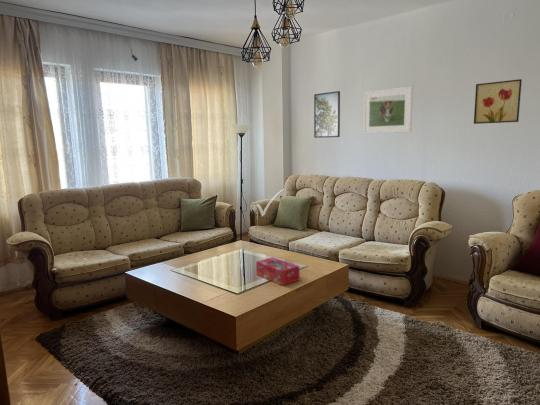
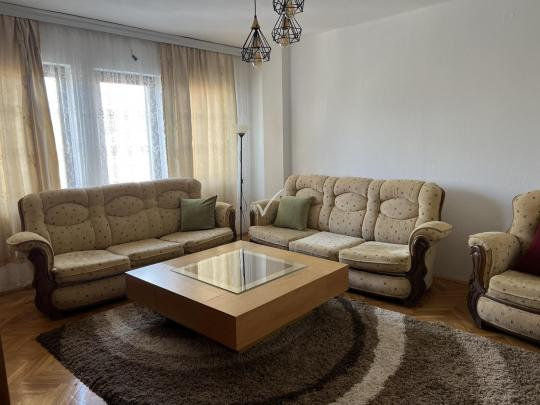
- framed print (326, 115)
- tissue box (277, 270)
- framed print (386, 111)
- wall art (496, 102)
